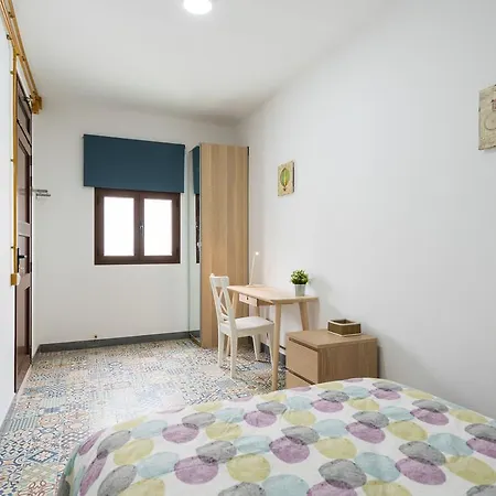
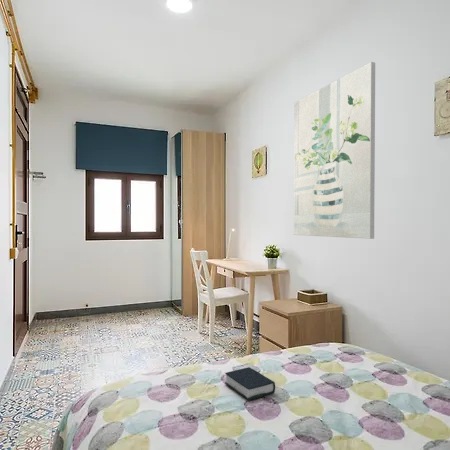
+ wall art (328, 161)
+ book (249, 382)
